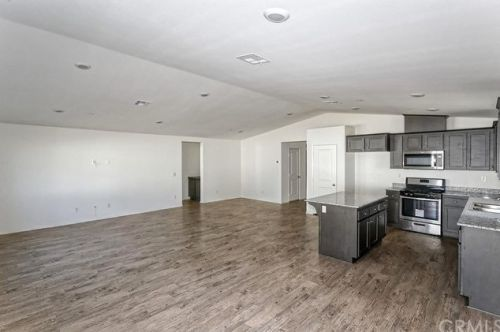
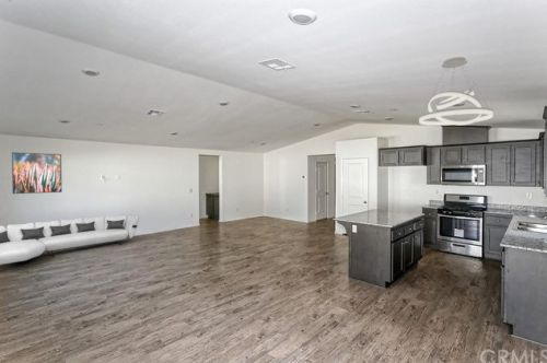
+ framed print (37, 173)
+ pendant light (454, 92)
+ sofa (68, 237)
